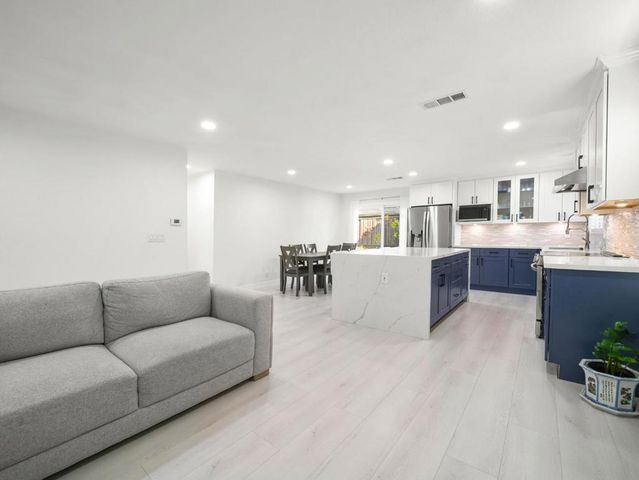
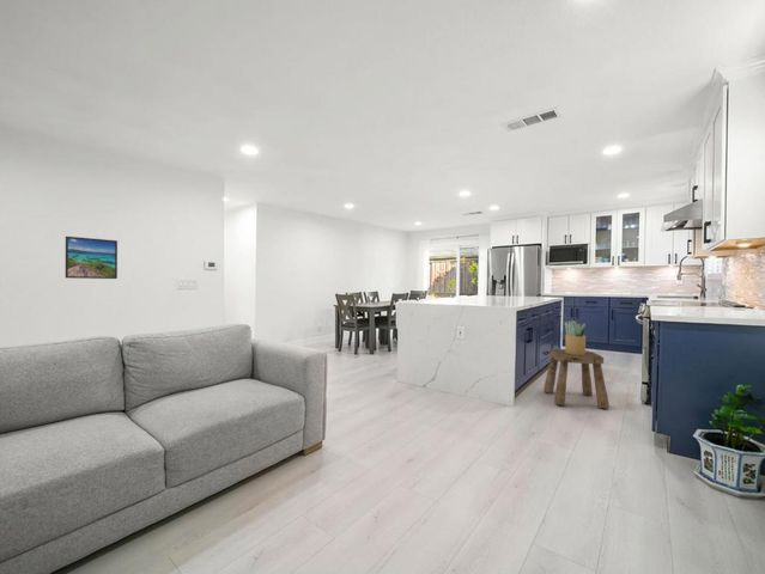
+ potted plant (575, 336)
+ stool (566, 375)
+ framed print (92, 258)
